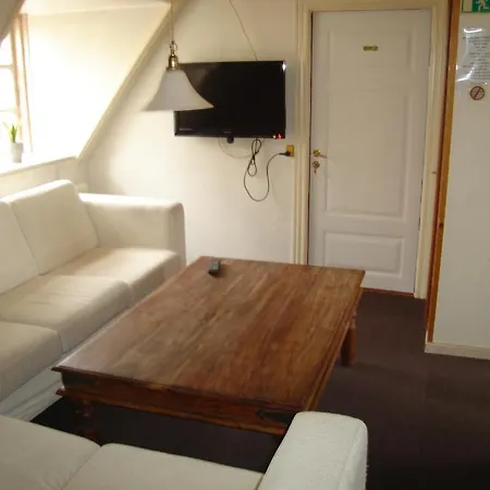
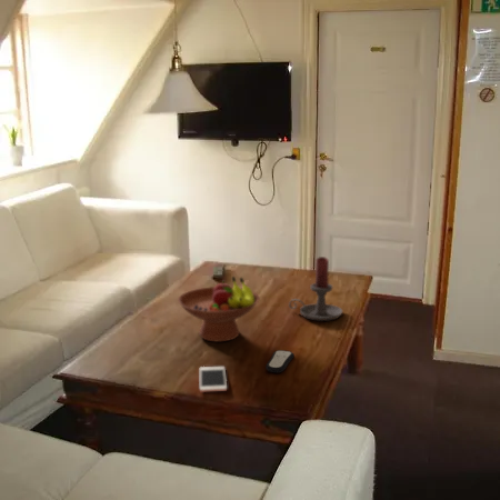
+ cell phone (212, 378)
+ candle holder (314, 286)
+ remote control (279, 360)
+ fruit bowl (219, 309)
